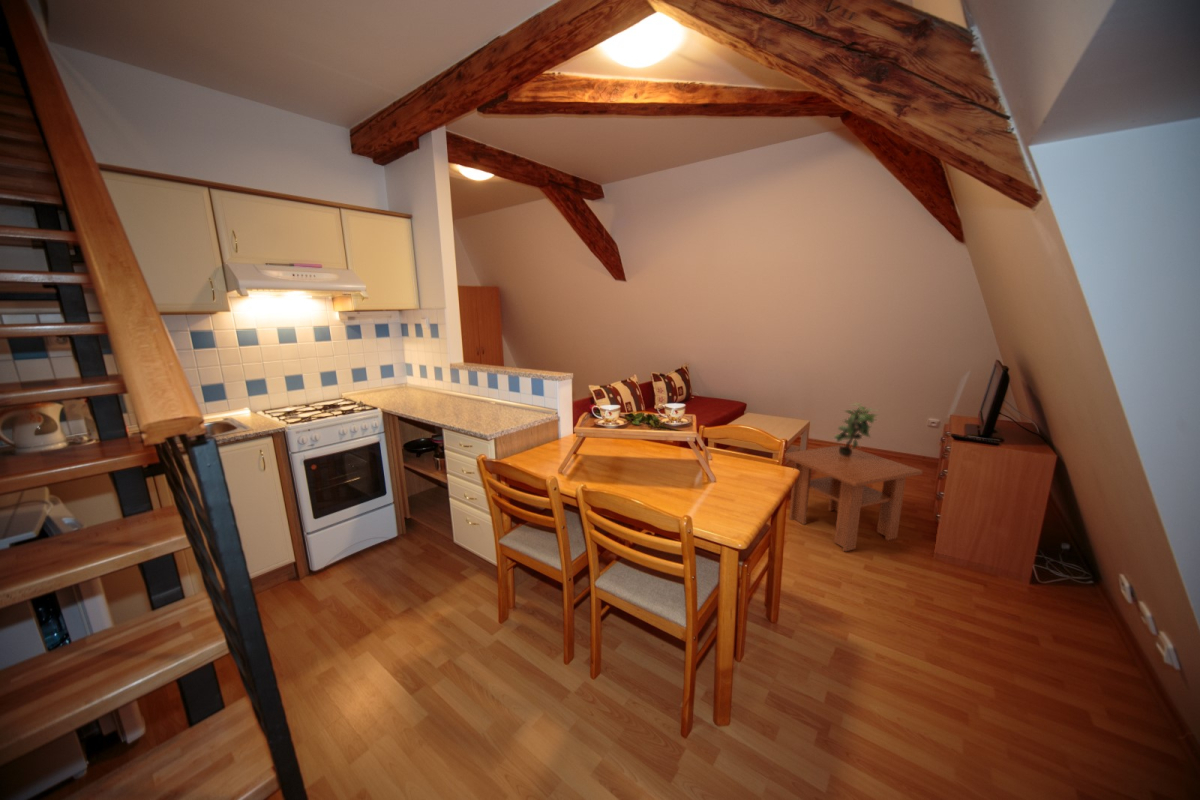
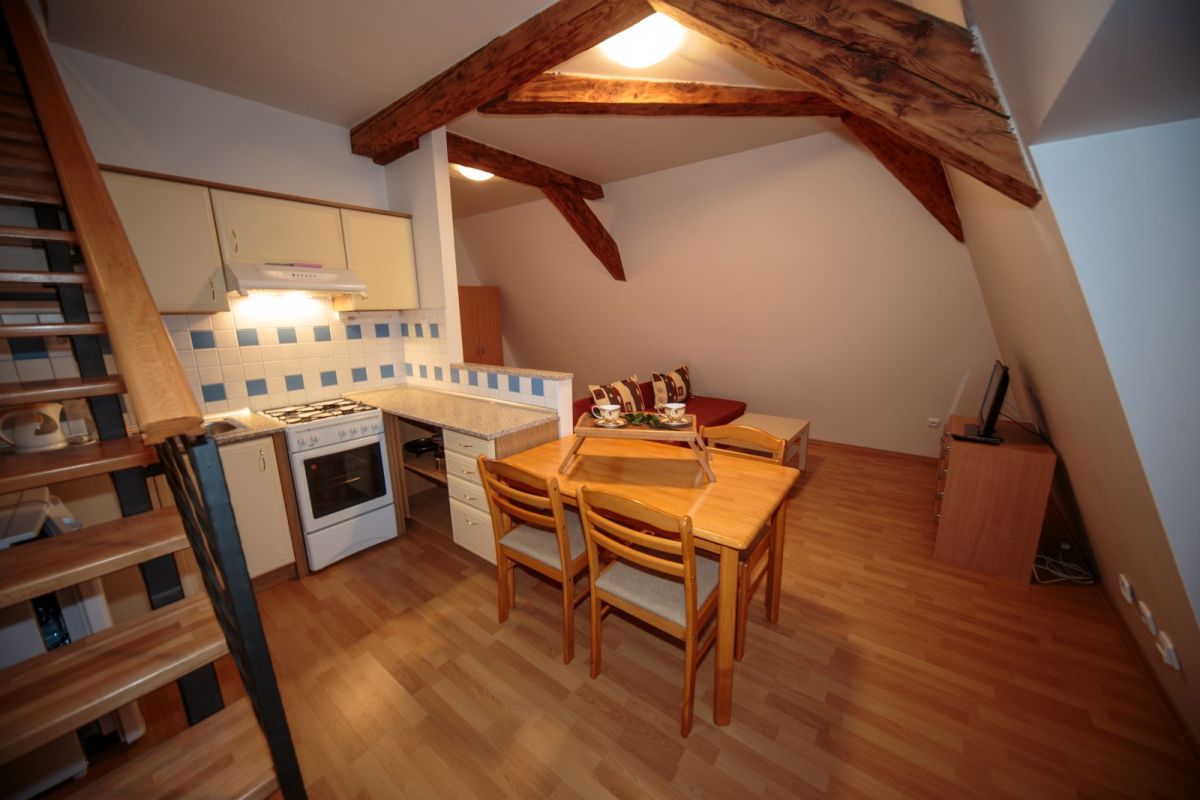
- potted plant (855, 430)
- coffee table (844, 495)
